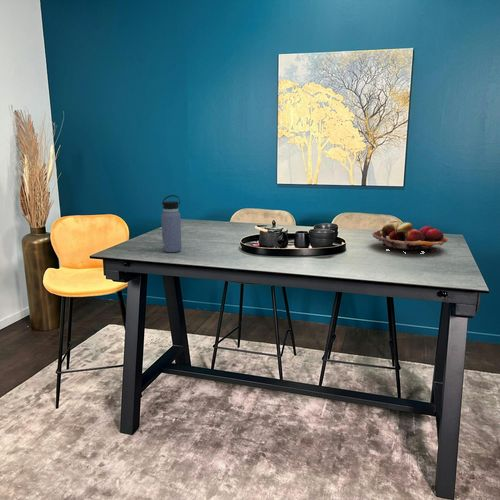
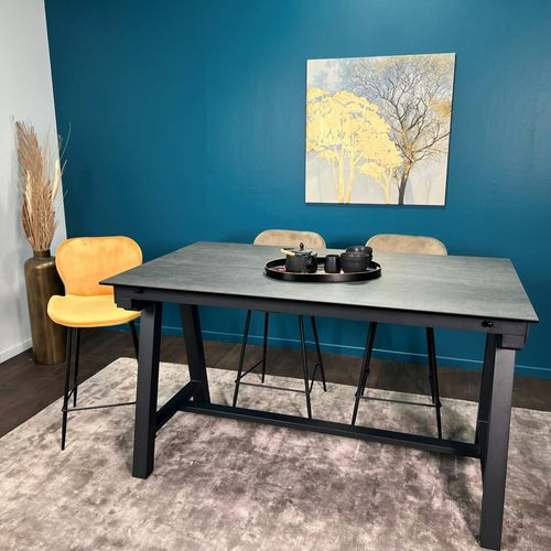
- water bottle (171, 222)
- fruit basket (408, 235)
